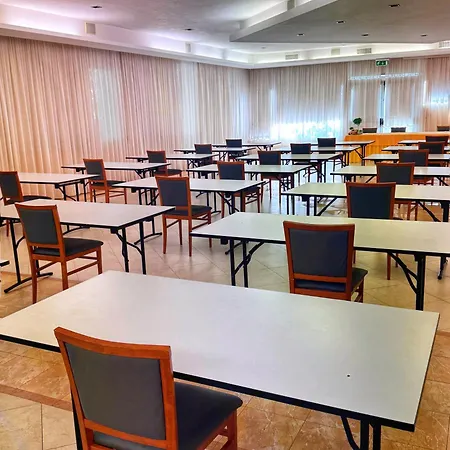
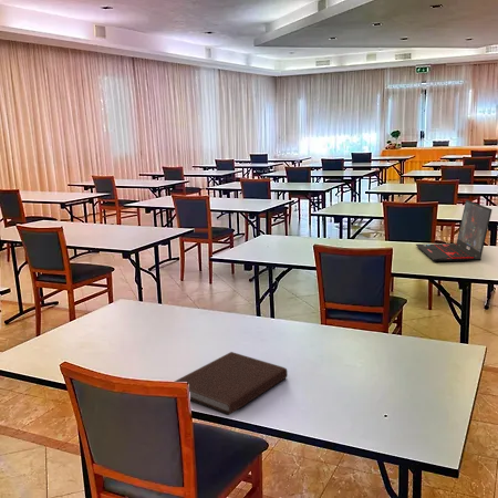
+ notebook (230, 380)
+ laptop (459, 229)
